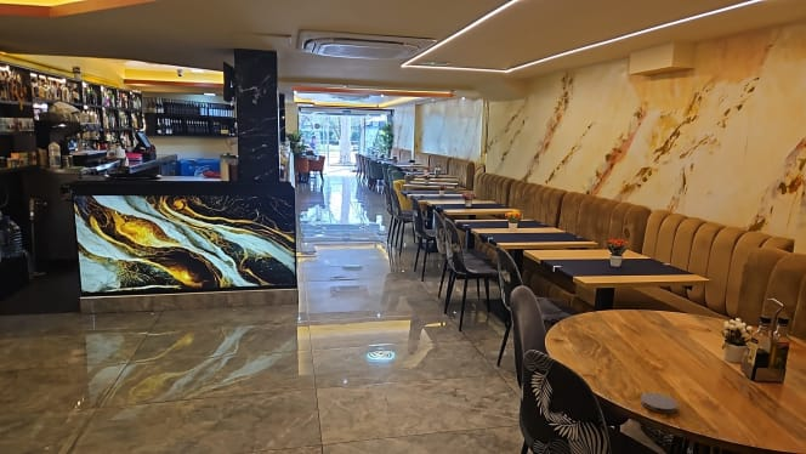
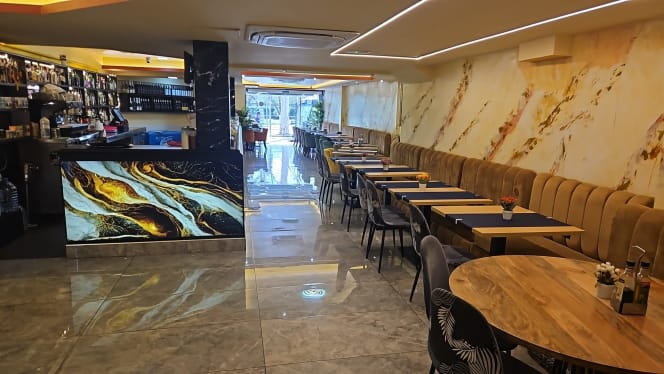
- coaster (658, 402)
